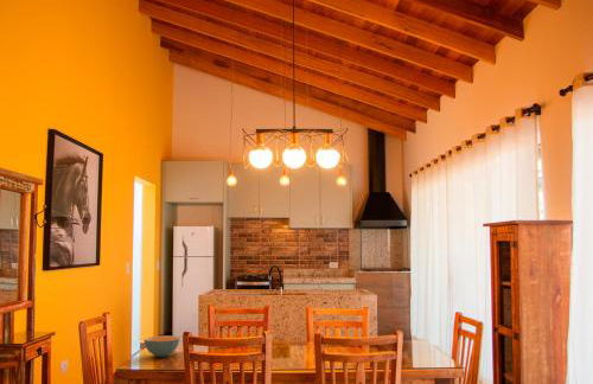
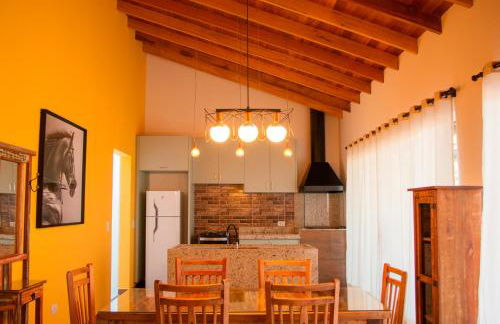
- cereal bowl (161, 346)
